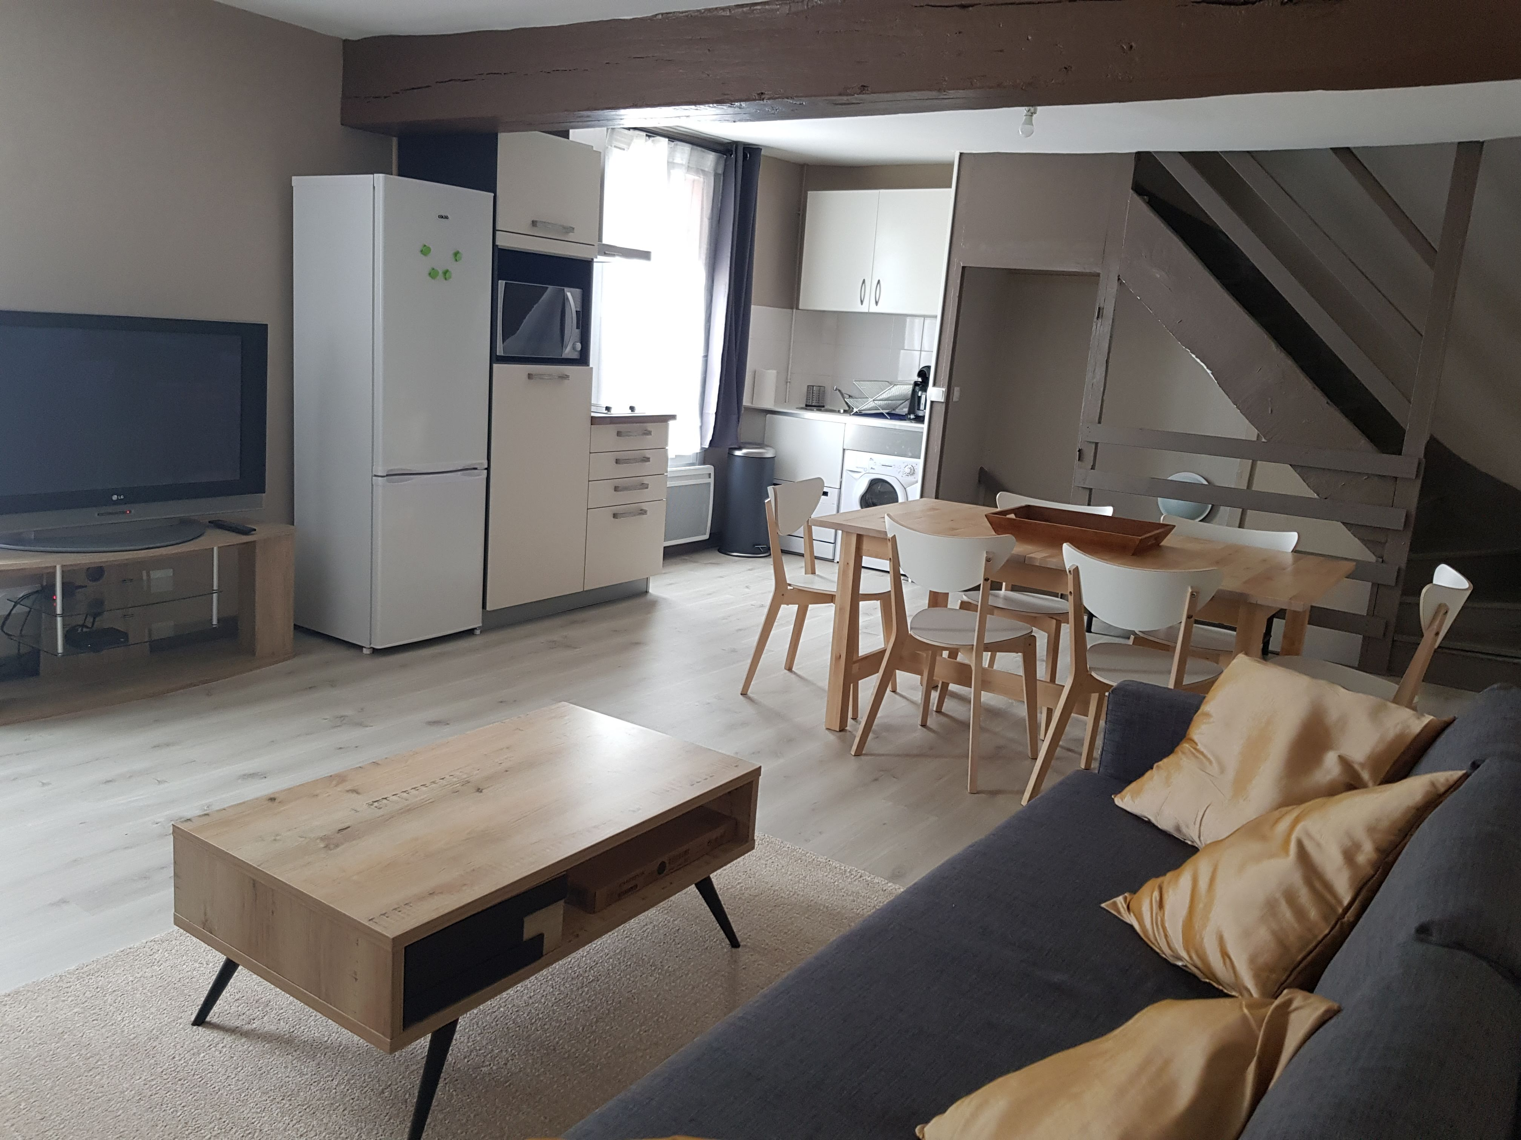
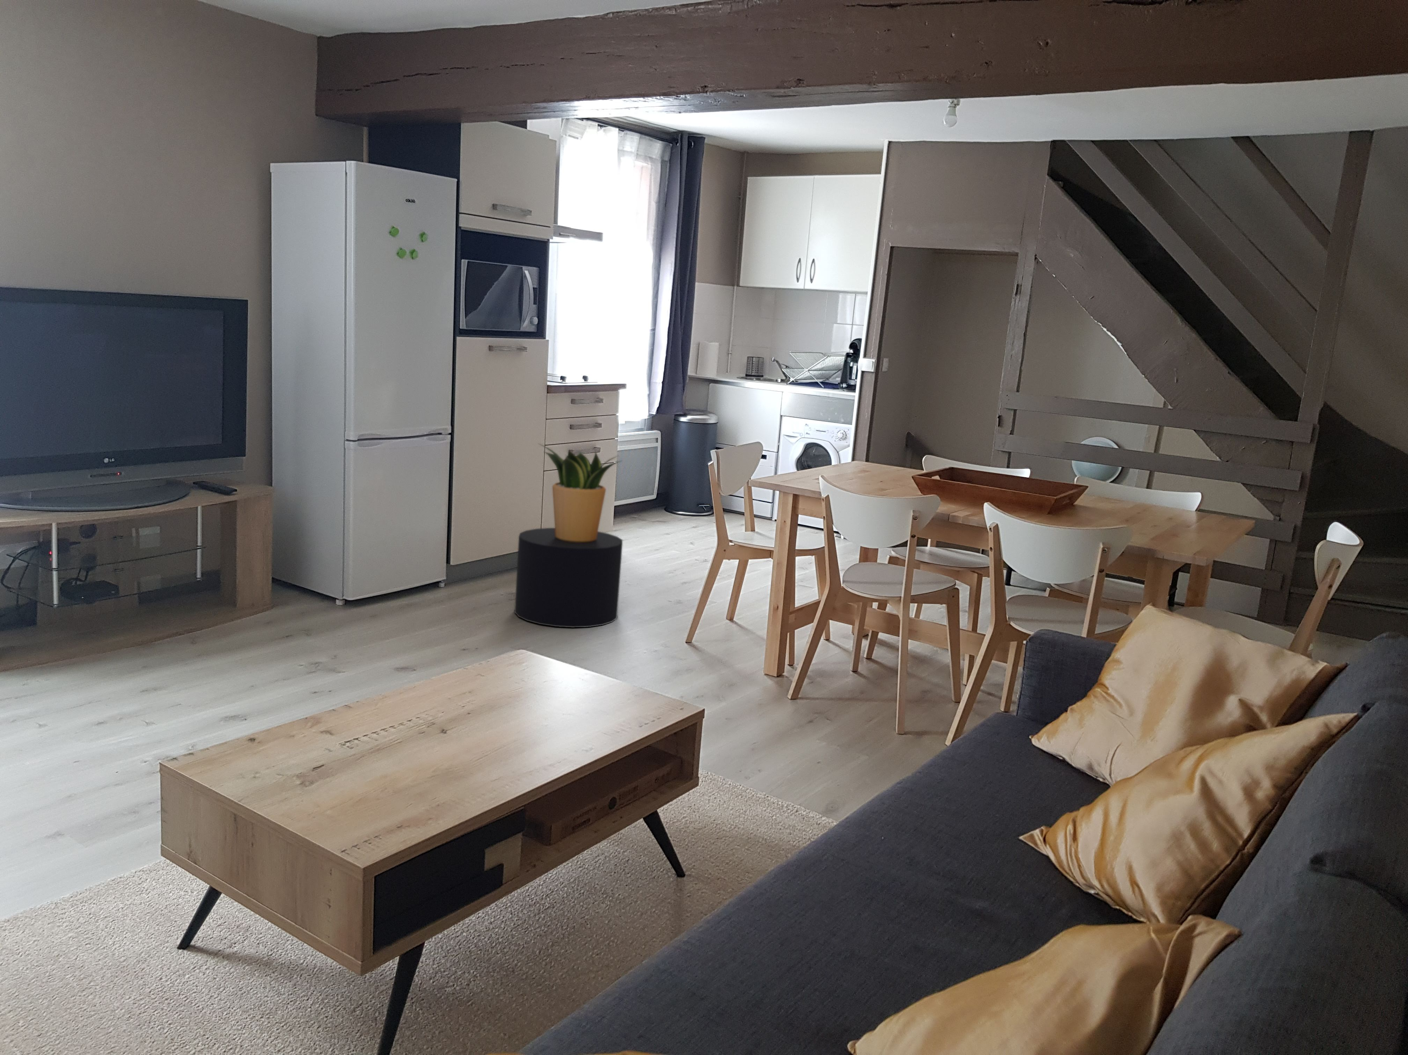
+ stool (569, 575)
+ potted plant (579, 493)
